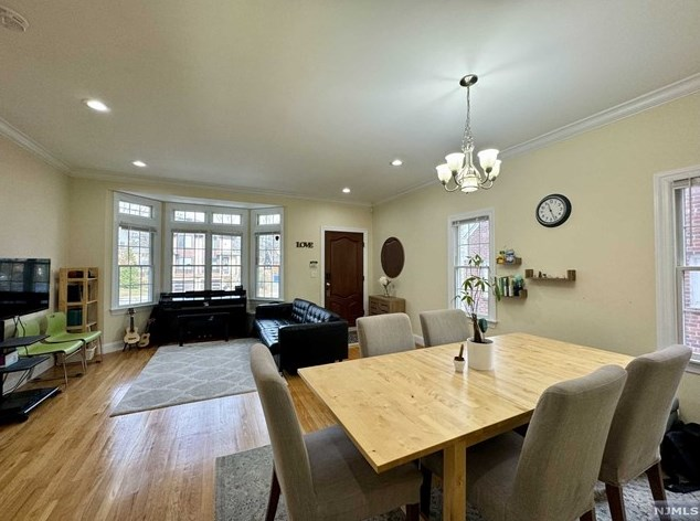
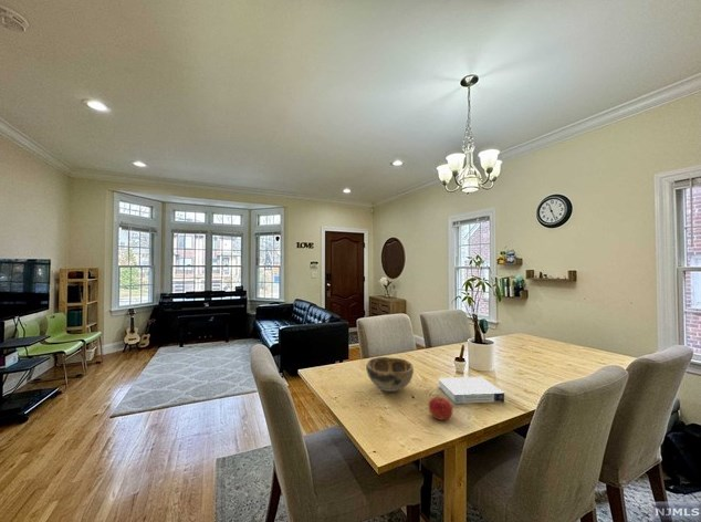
+ decorative bowl (389, 376)
+ book (469, 388)
+ fruit (440, 407)
